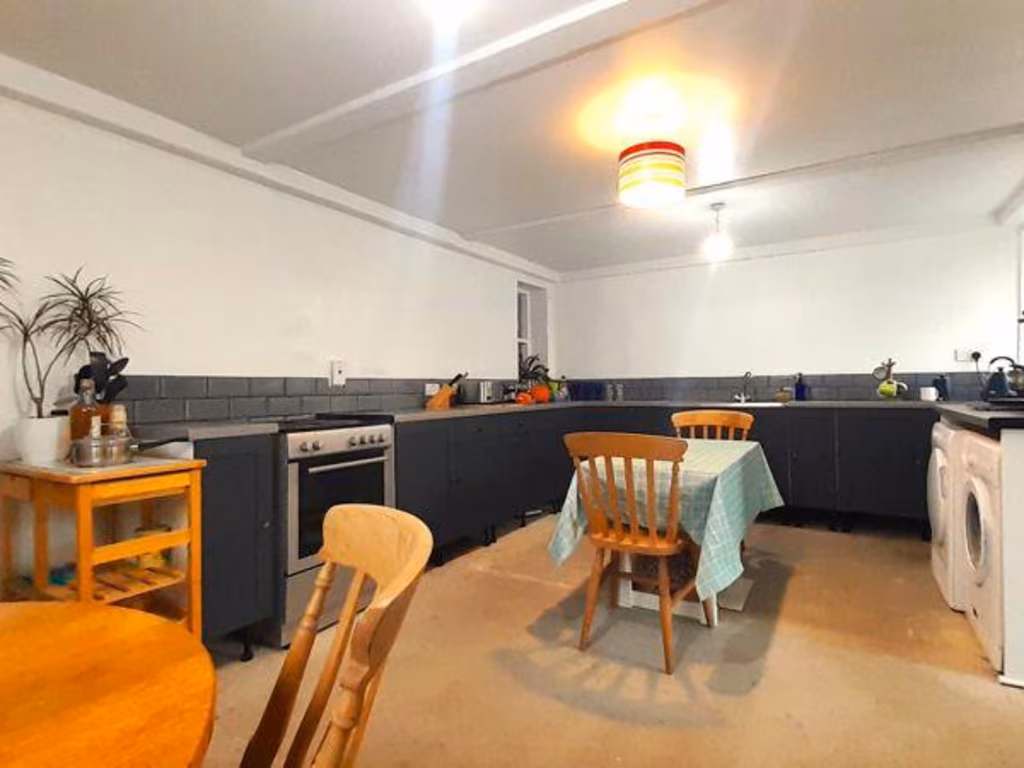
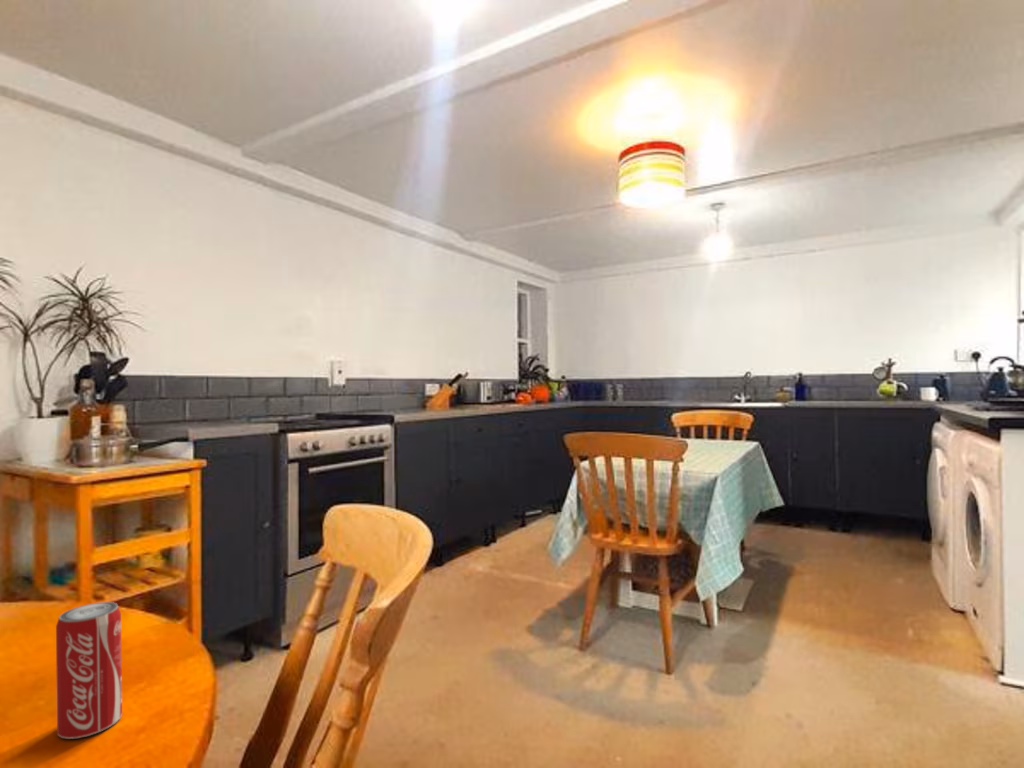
+ beverage can (89, 666)
